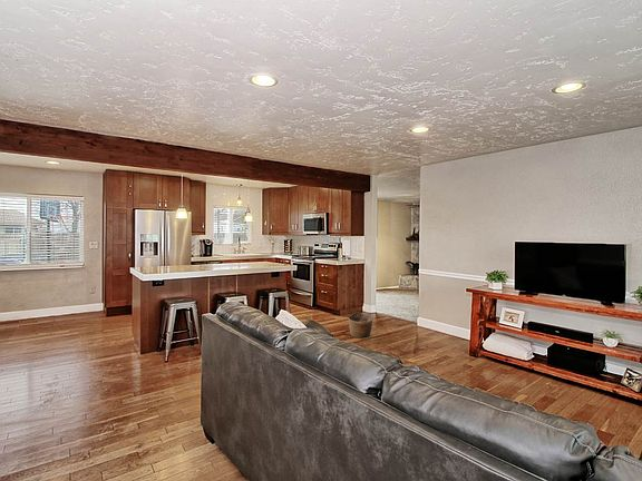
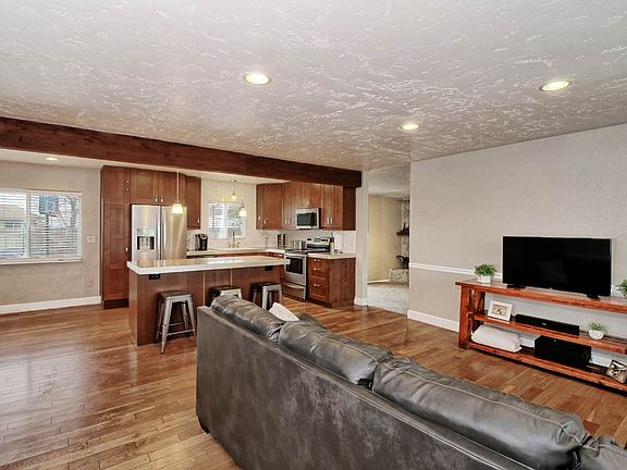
- basket (360, 325)
